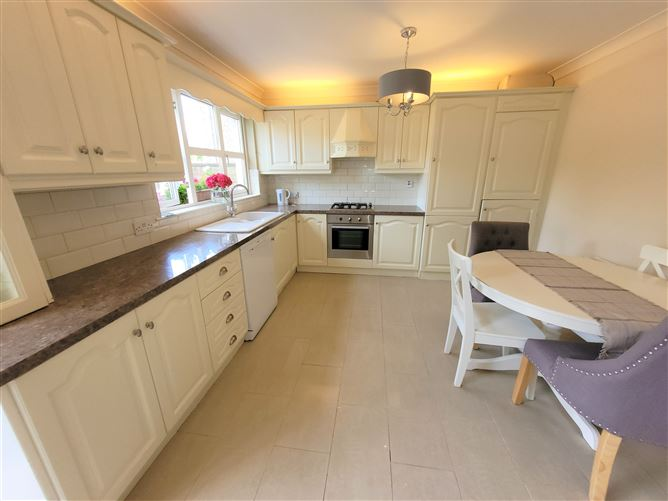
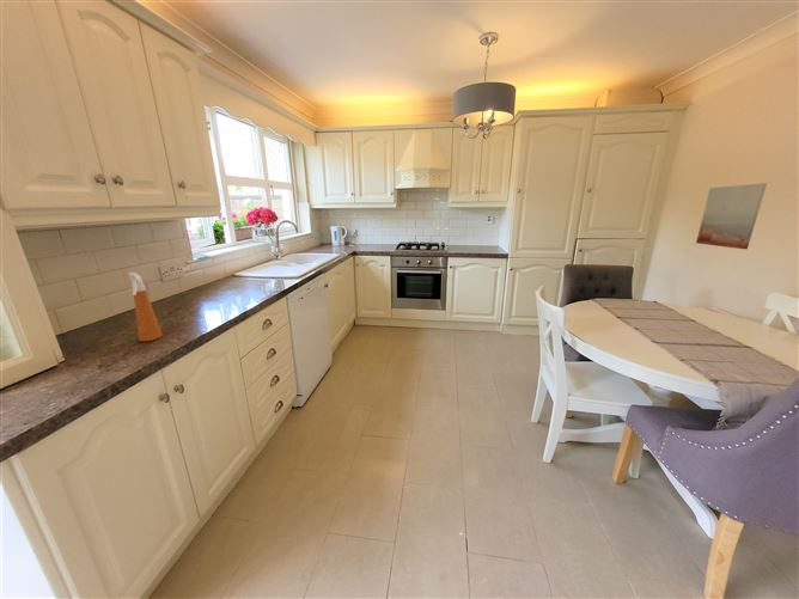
+ wall art (727, 216)
+ spray bottle (141, 306)
